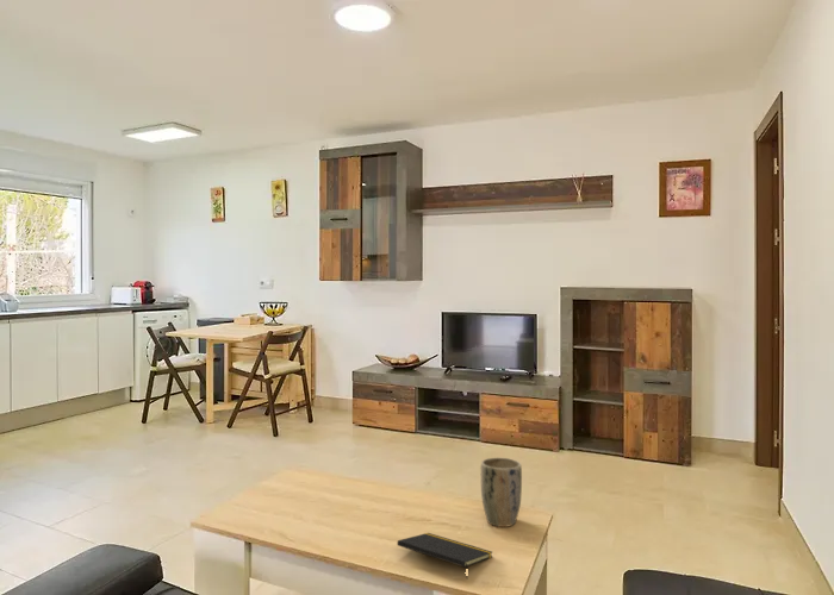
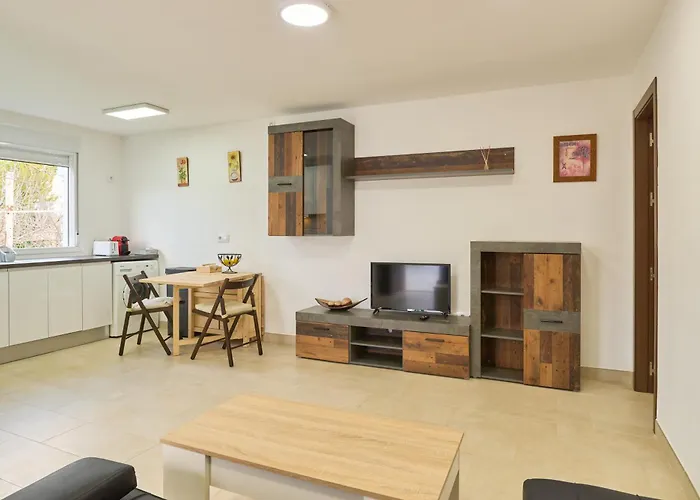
- notepad (444, 549)
- plant pot (500, 491)
